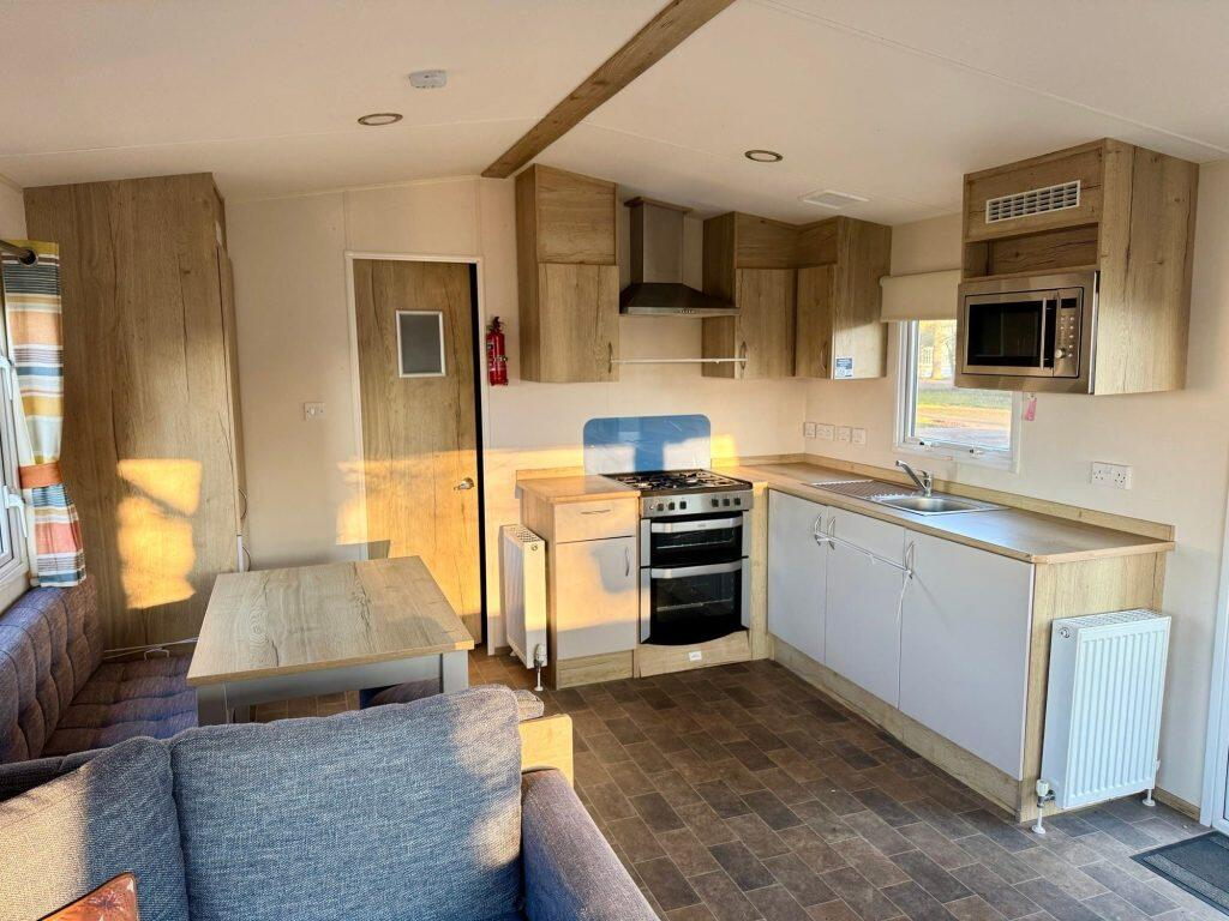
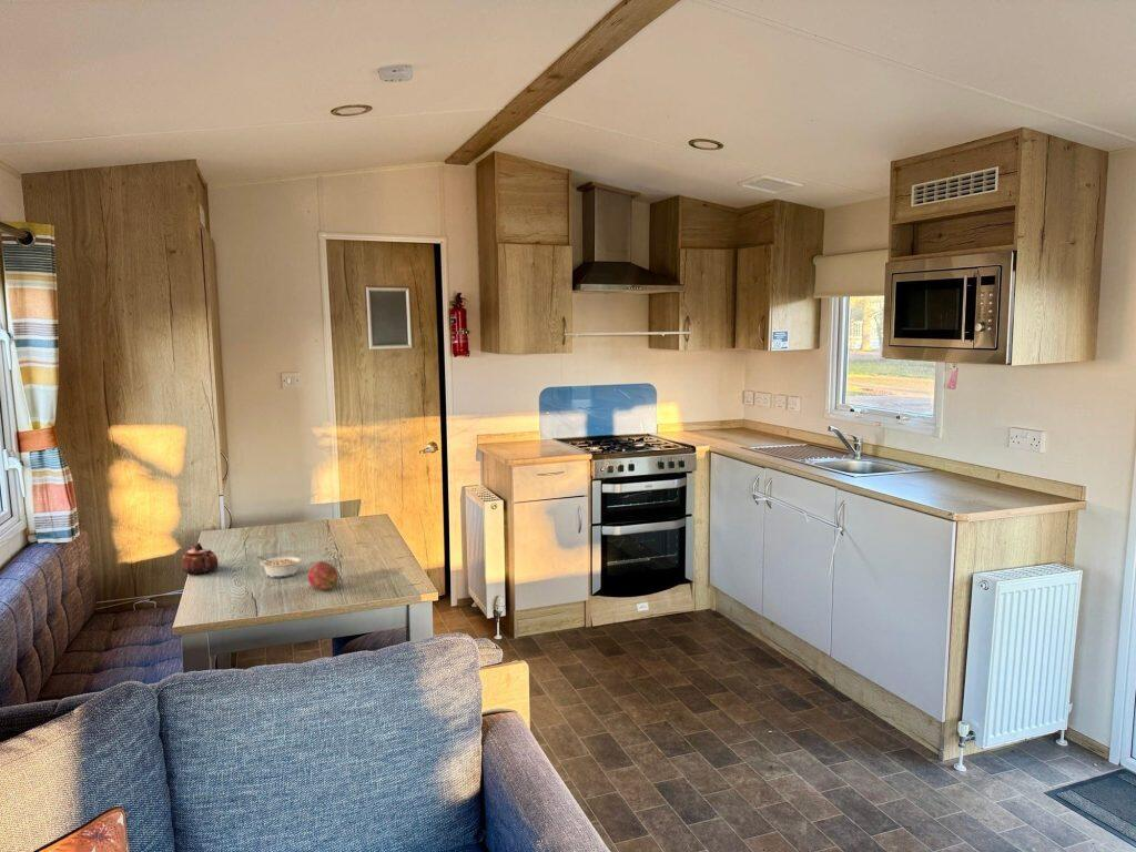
+ teapot (199, 557)
+ legume (280, 566)
+ fruit (322, 575)
